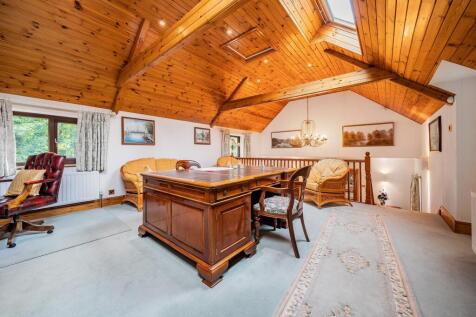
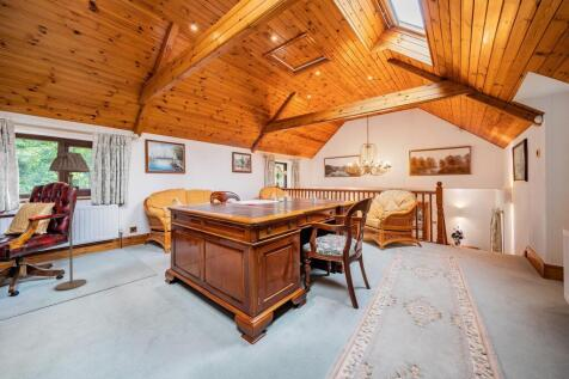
+ floor lamp (71, 219)
